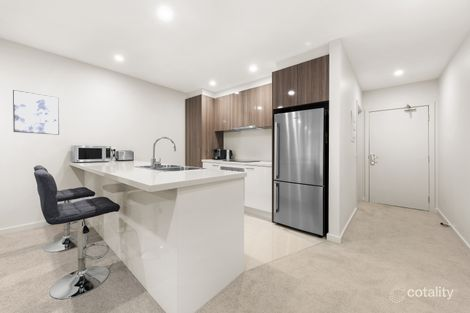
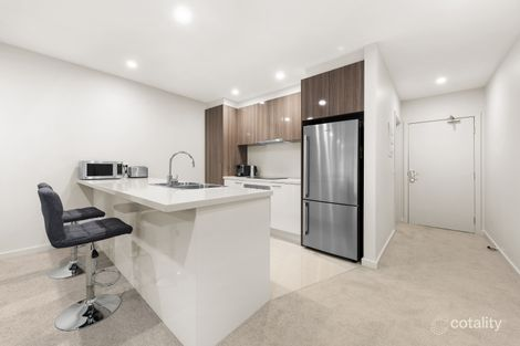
- wall art (37, 113)
